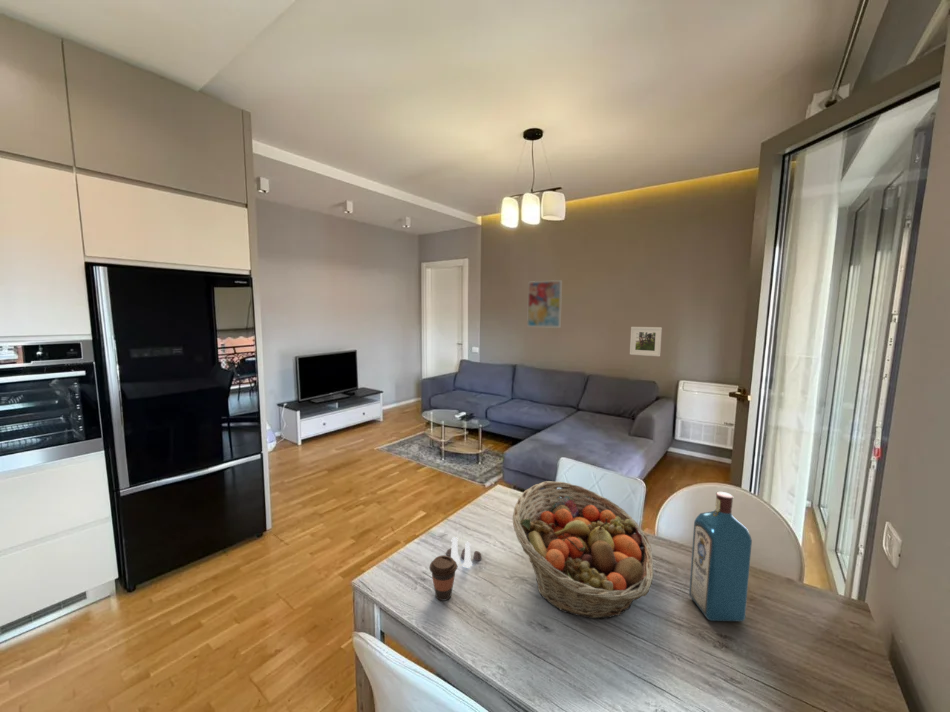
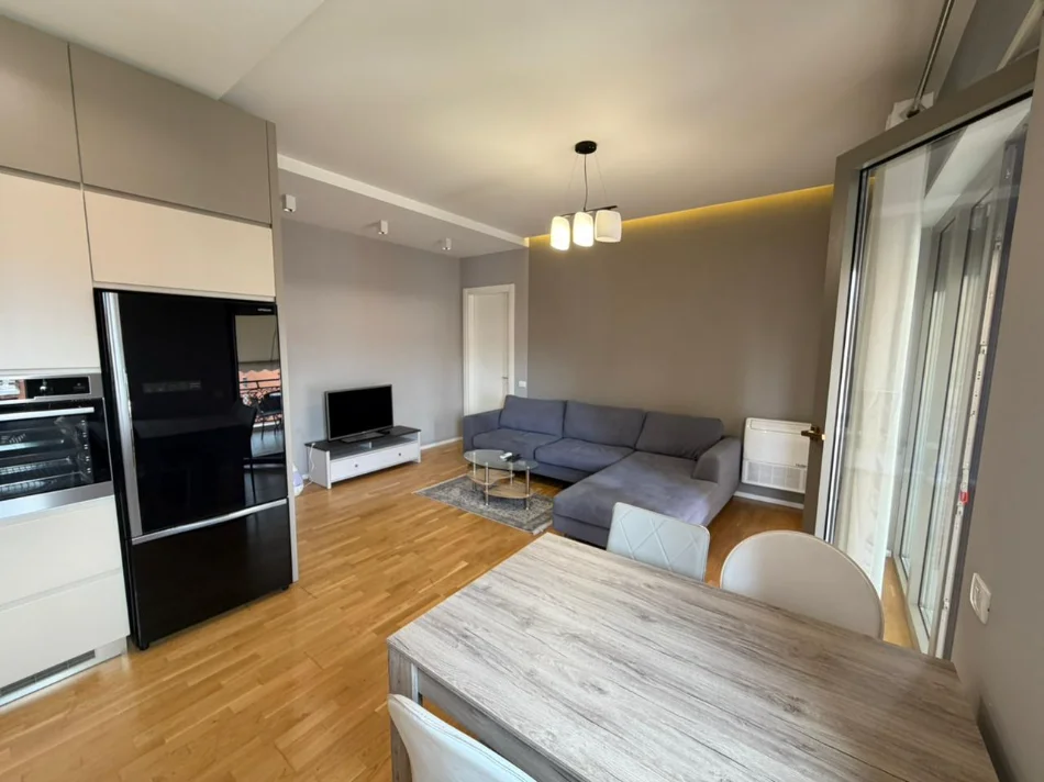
- liquor (720, 552)
- salt and pepper shaker set (463, 549)
- fruit basket (581, 541)
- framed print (645, 341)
- wall art (544, 304)
- coffee cup (443, 578)
